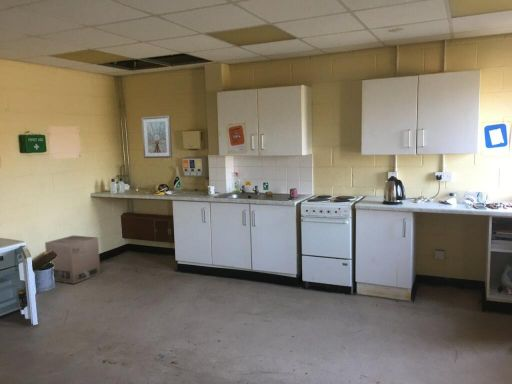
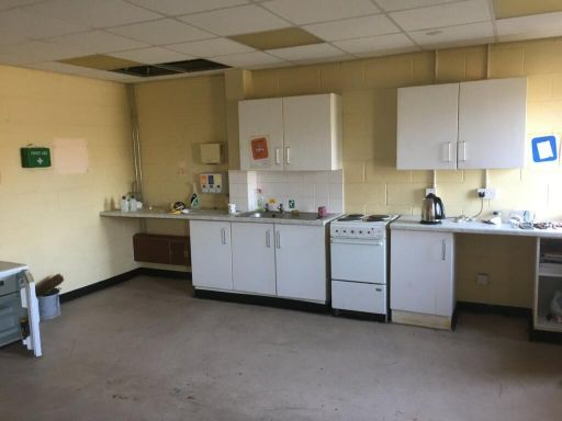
- cardboard box (73, 258)
- picture frame (156, 137)
